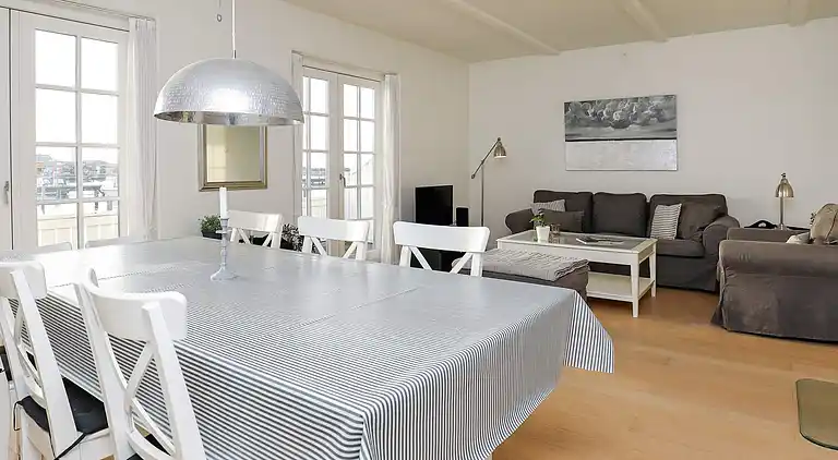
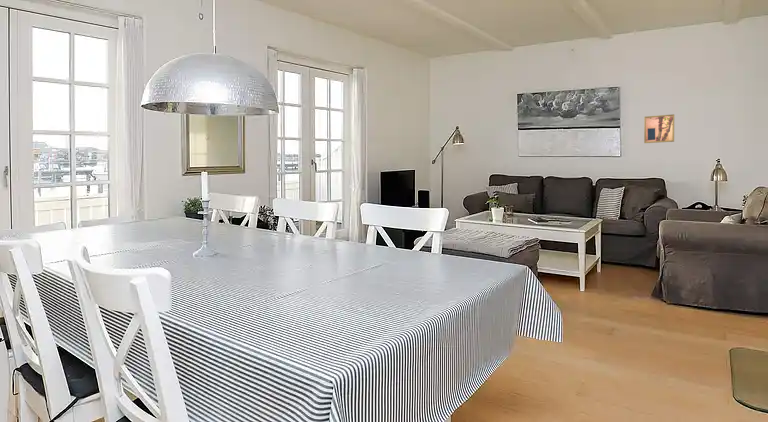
+ wall art (659, 129)
